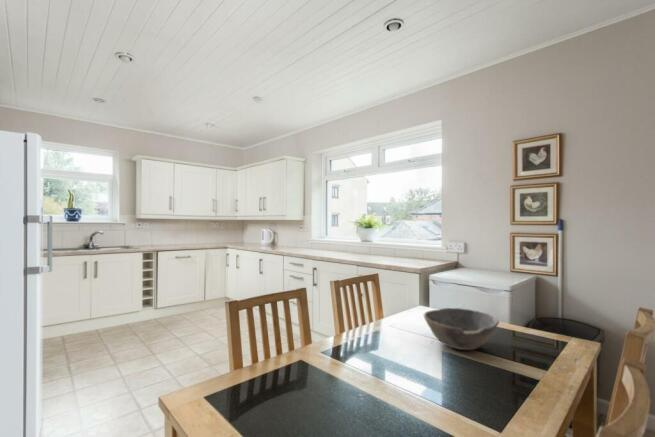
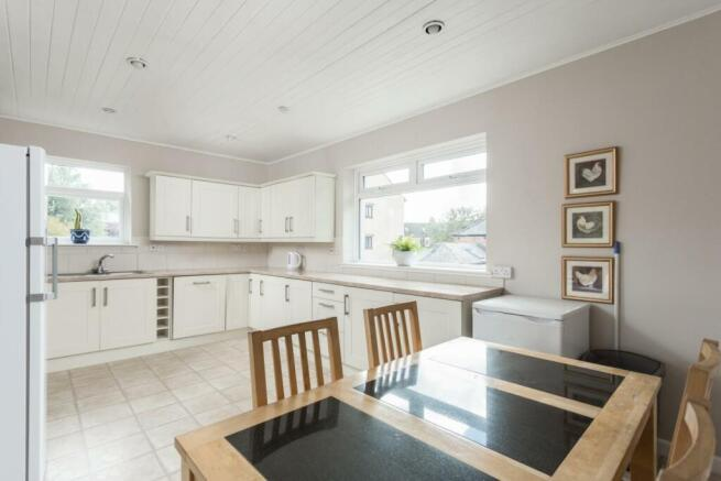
- bowl (459, 330)
